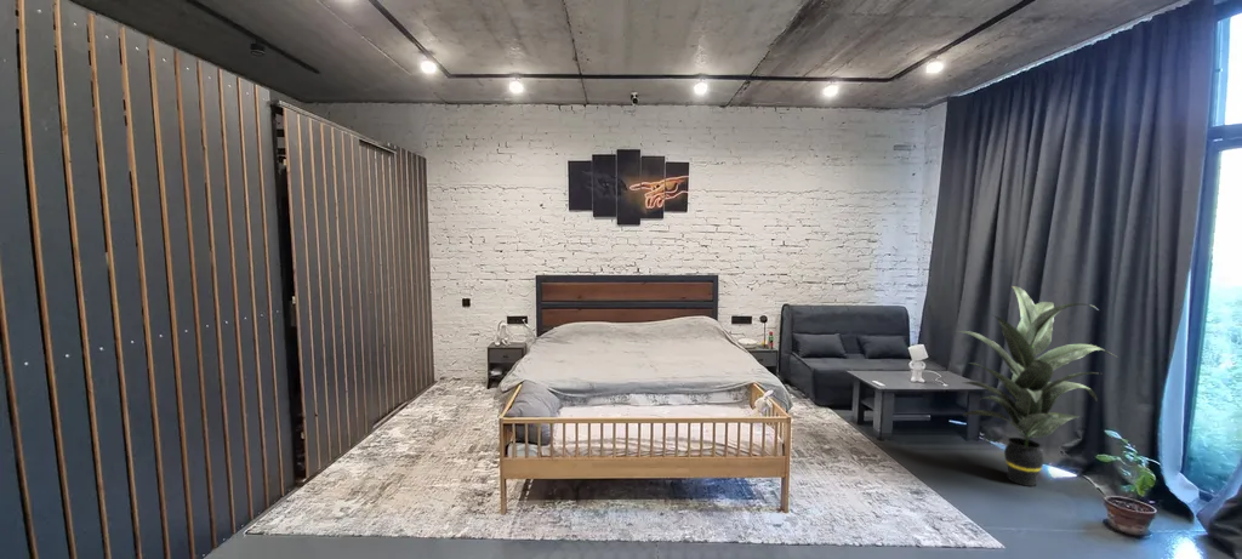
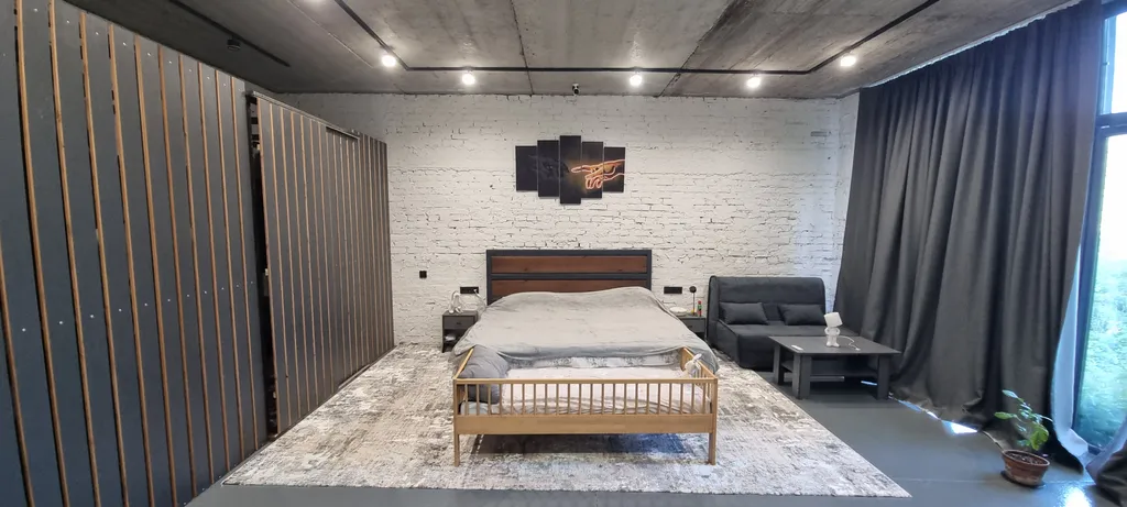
- indoor plant (1026, 383)
